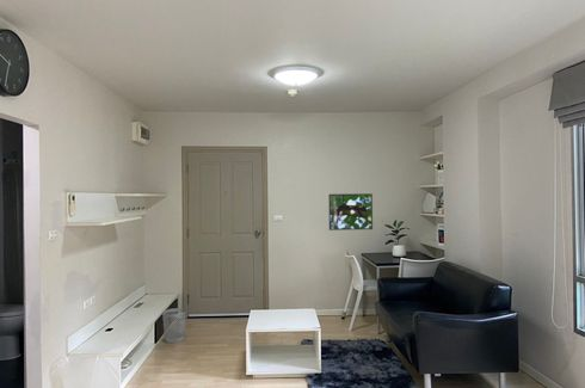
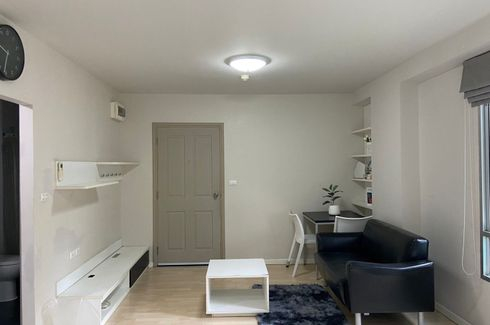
- wastebasket (174, 325)
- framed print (350, 211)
